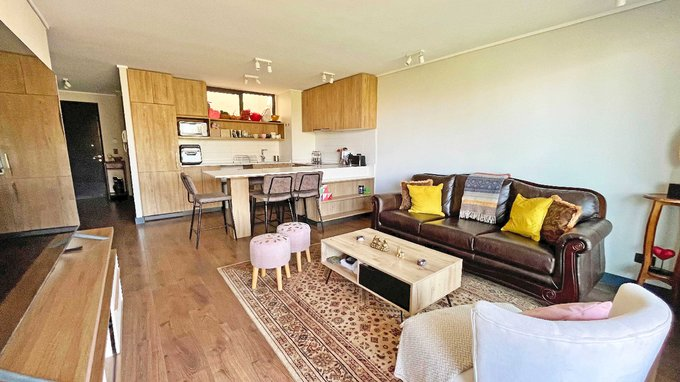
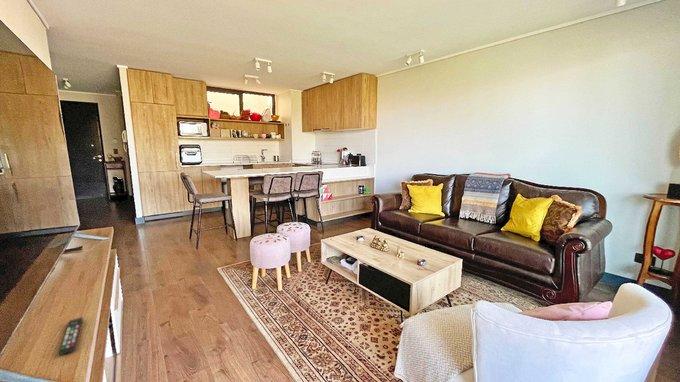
+ remote control (72, 334)
